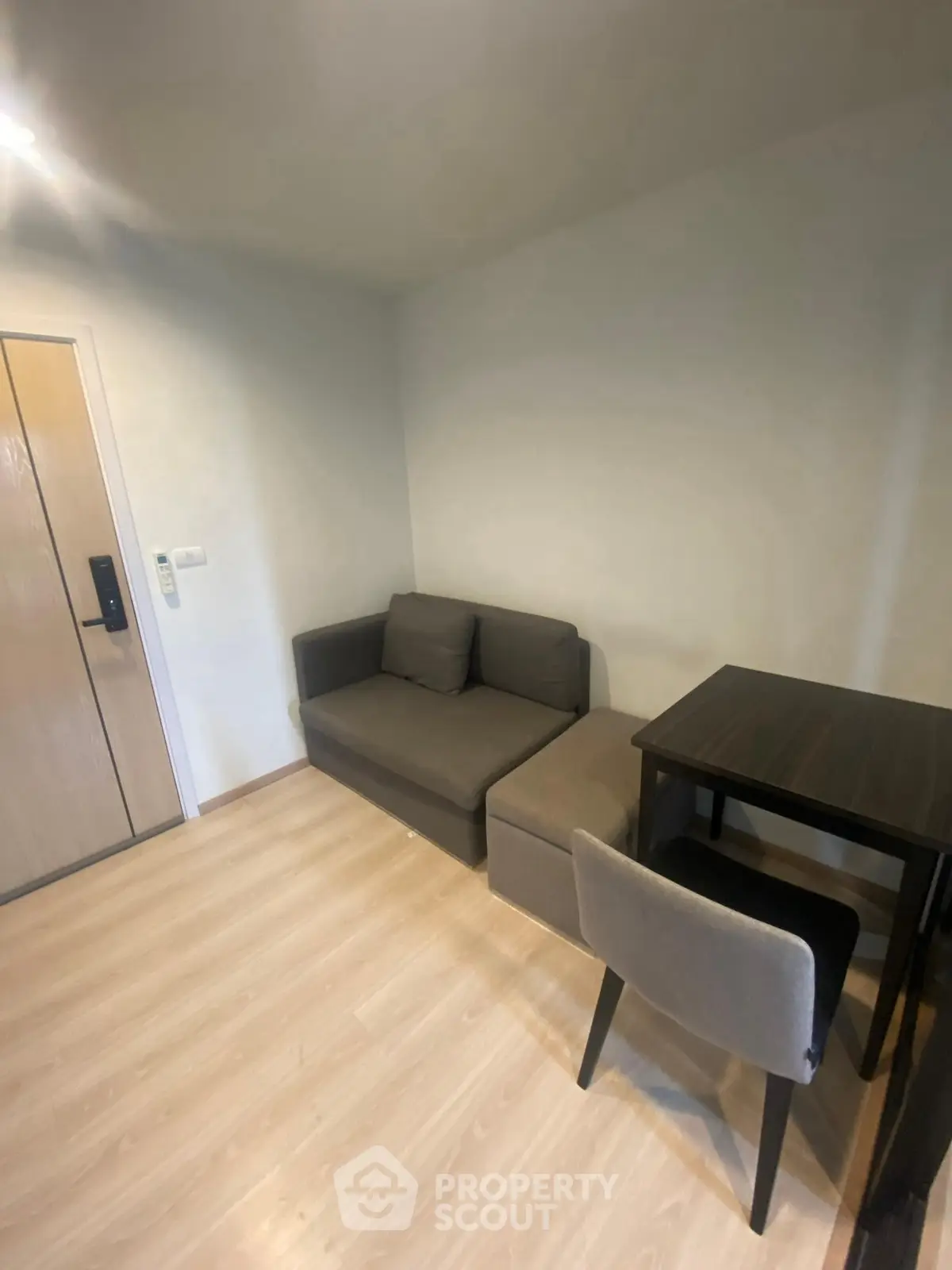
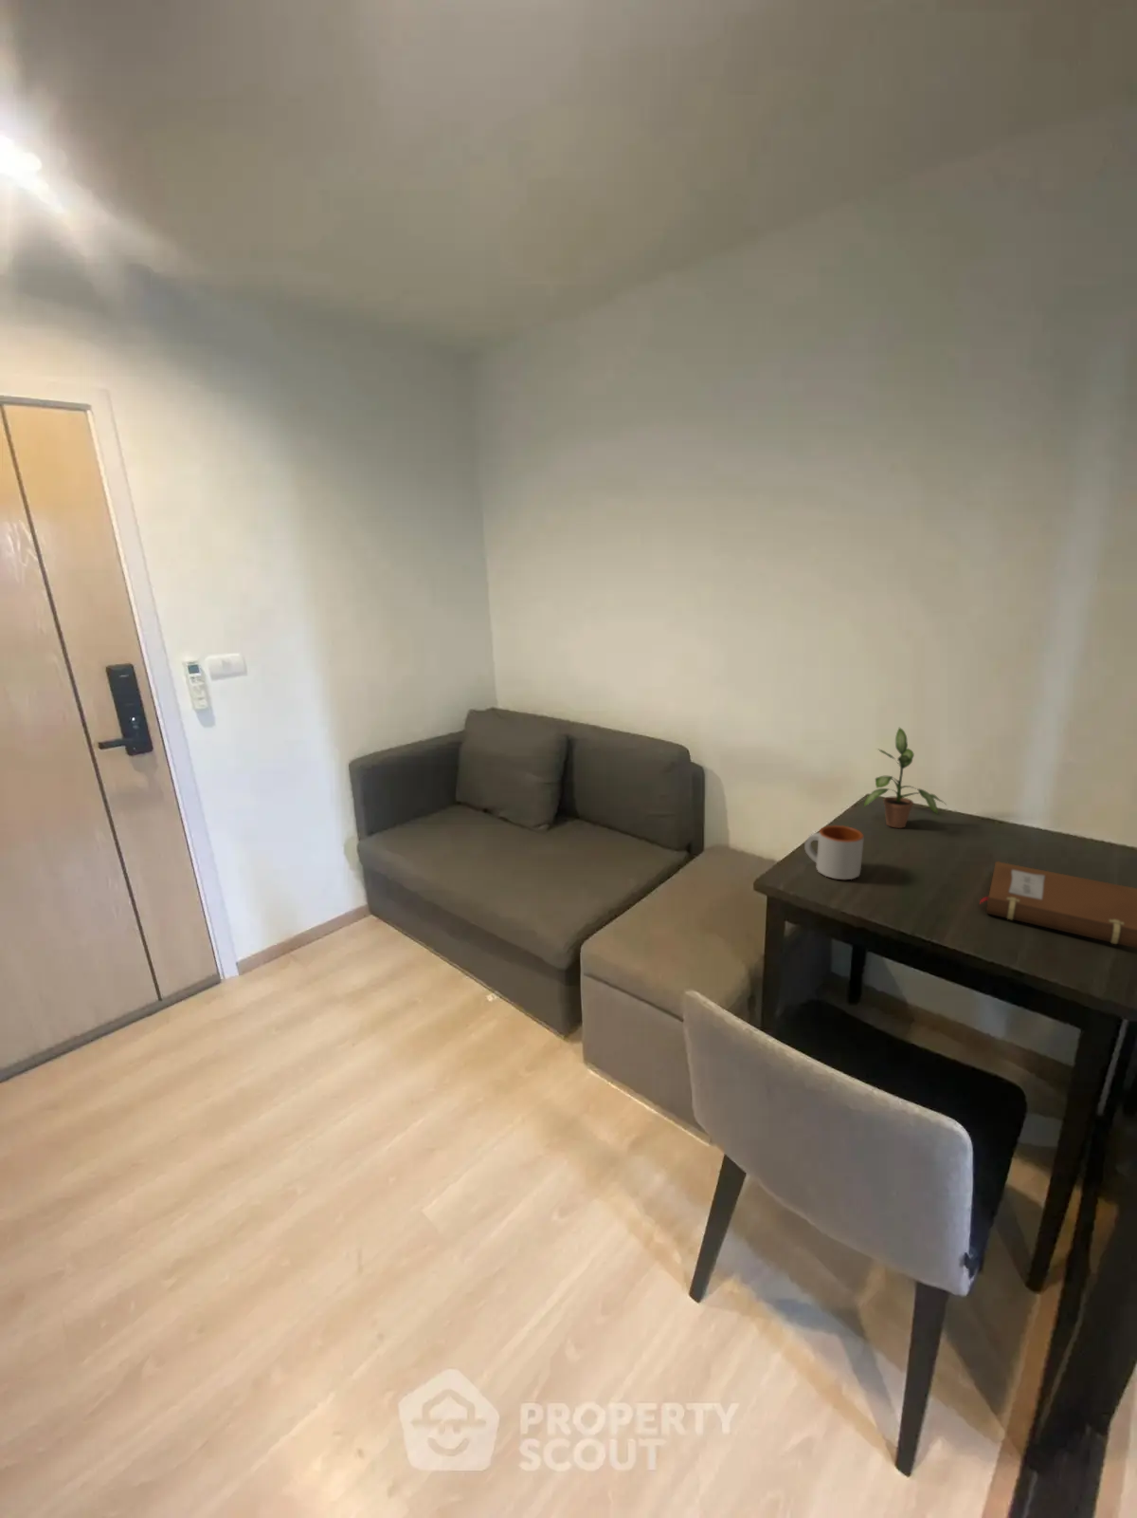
+ notebook (1057, 900)
+ mug (832, 850)
+ potted plant (901, 778)
